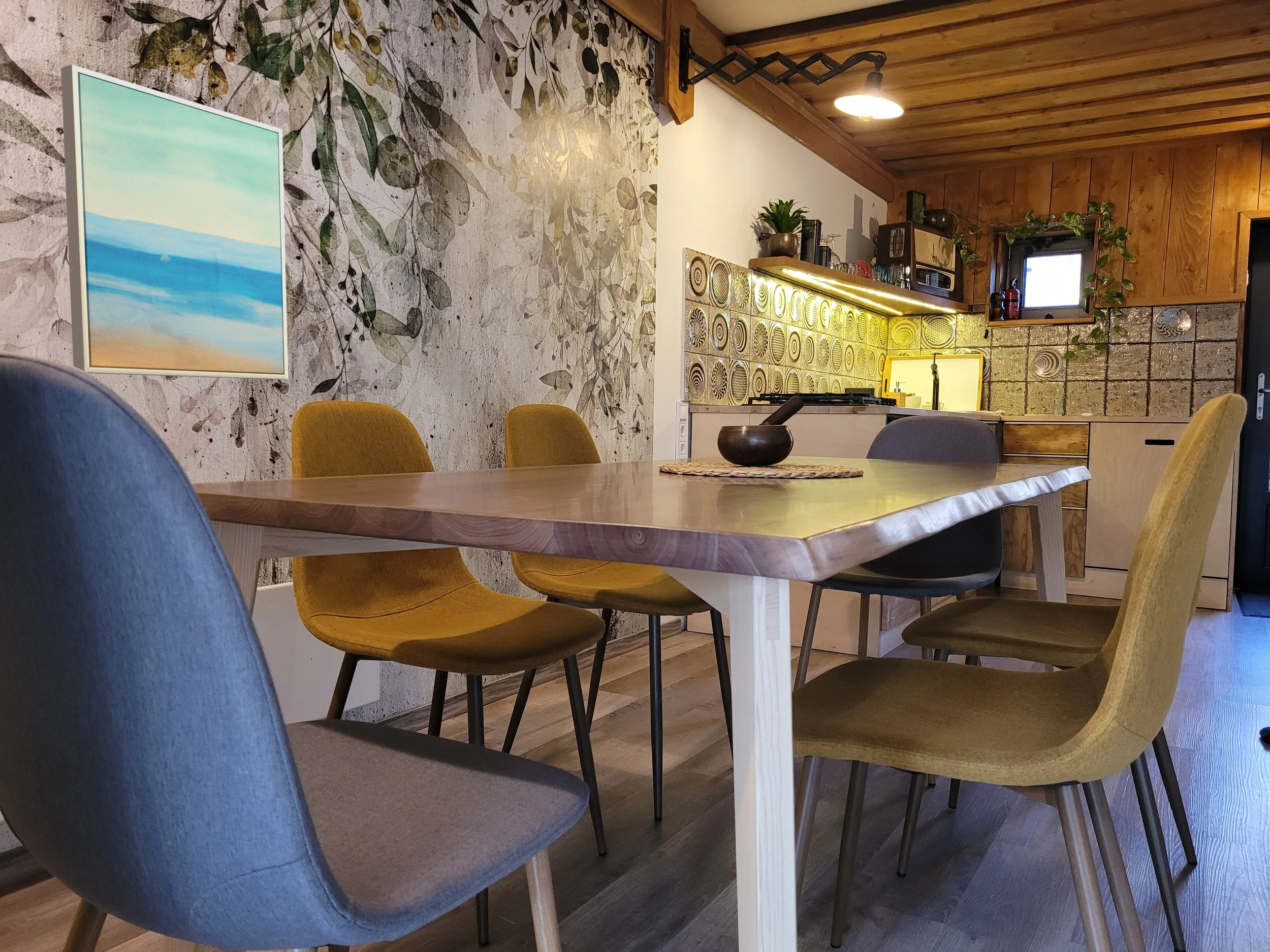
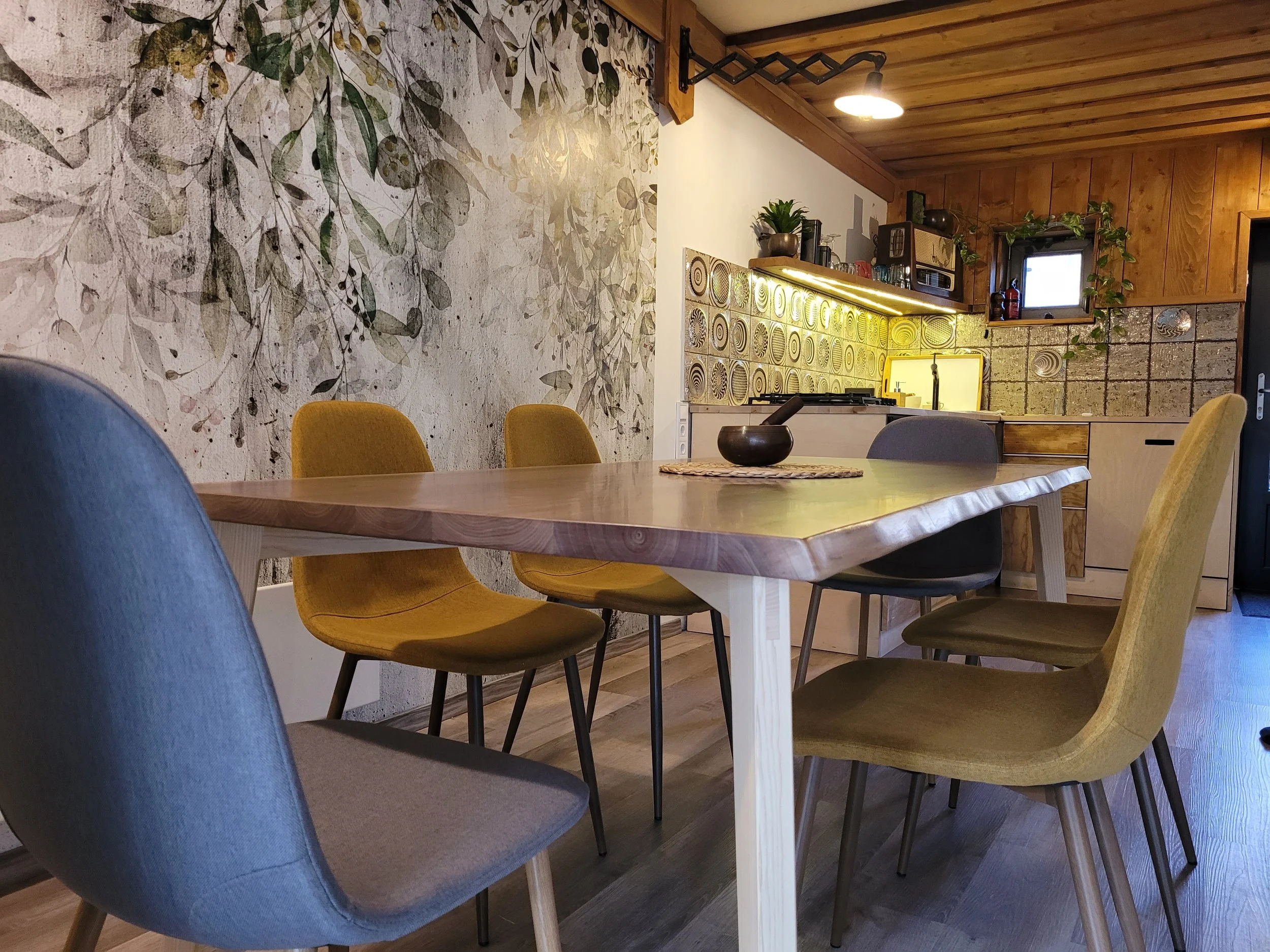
- wall art (186, 240)
